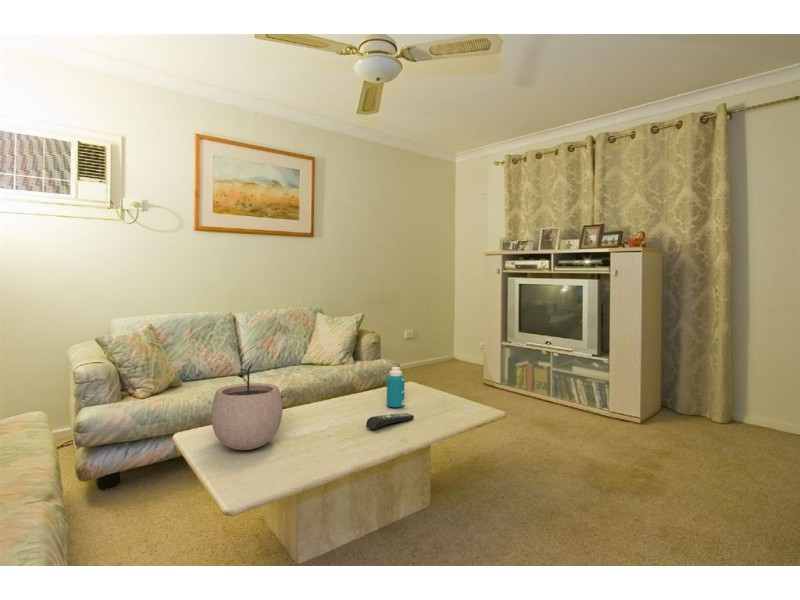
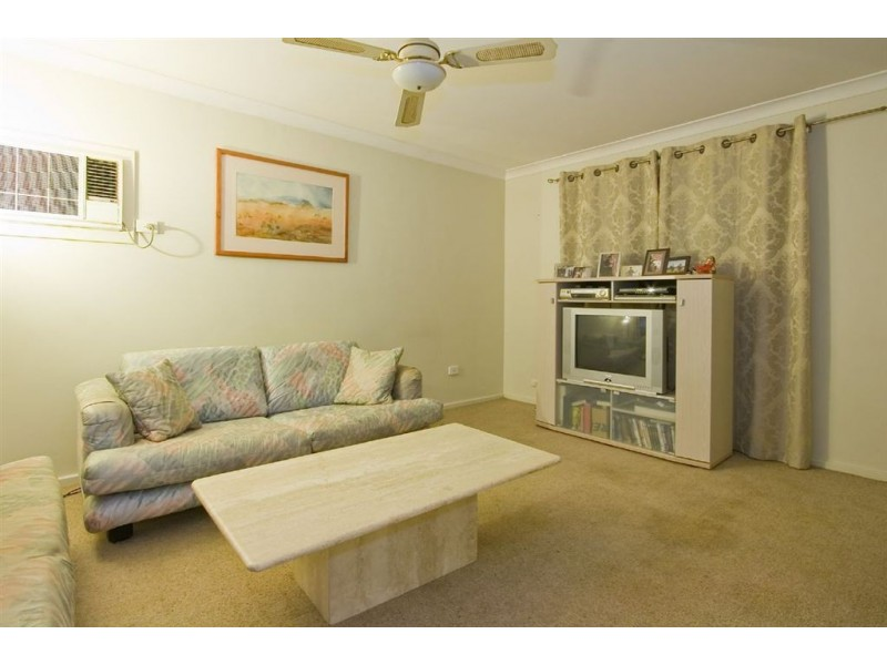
- bottle (395, 386)
- plant pot (247, 405)
- remote control (390, 419)
